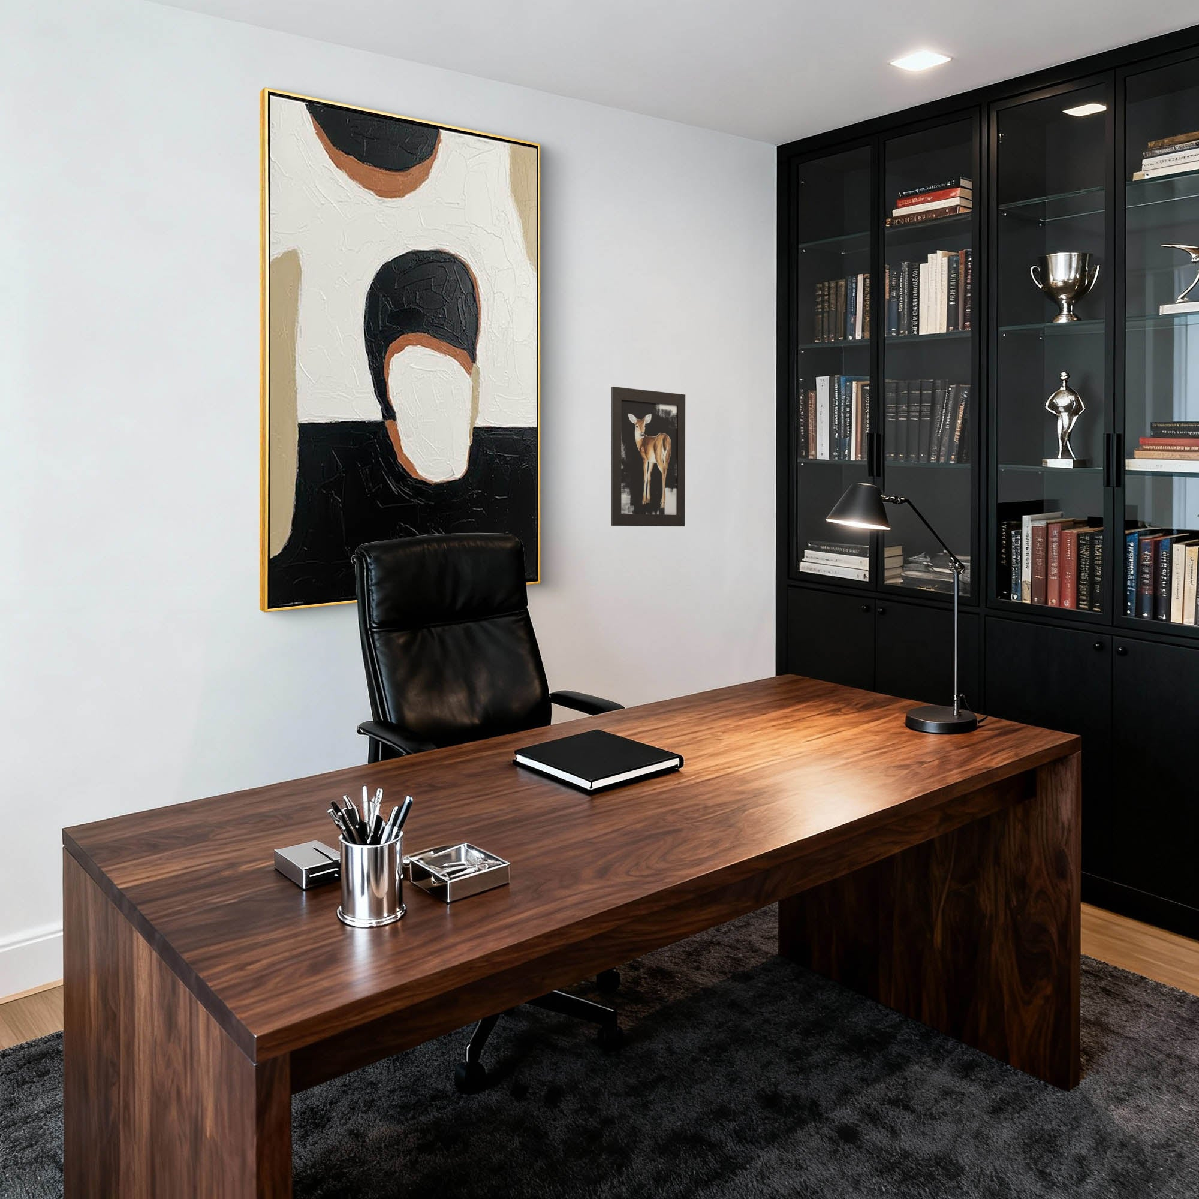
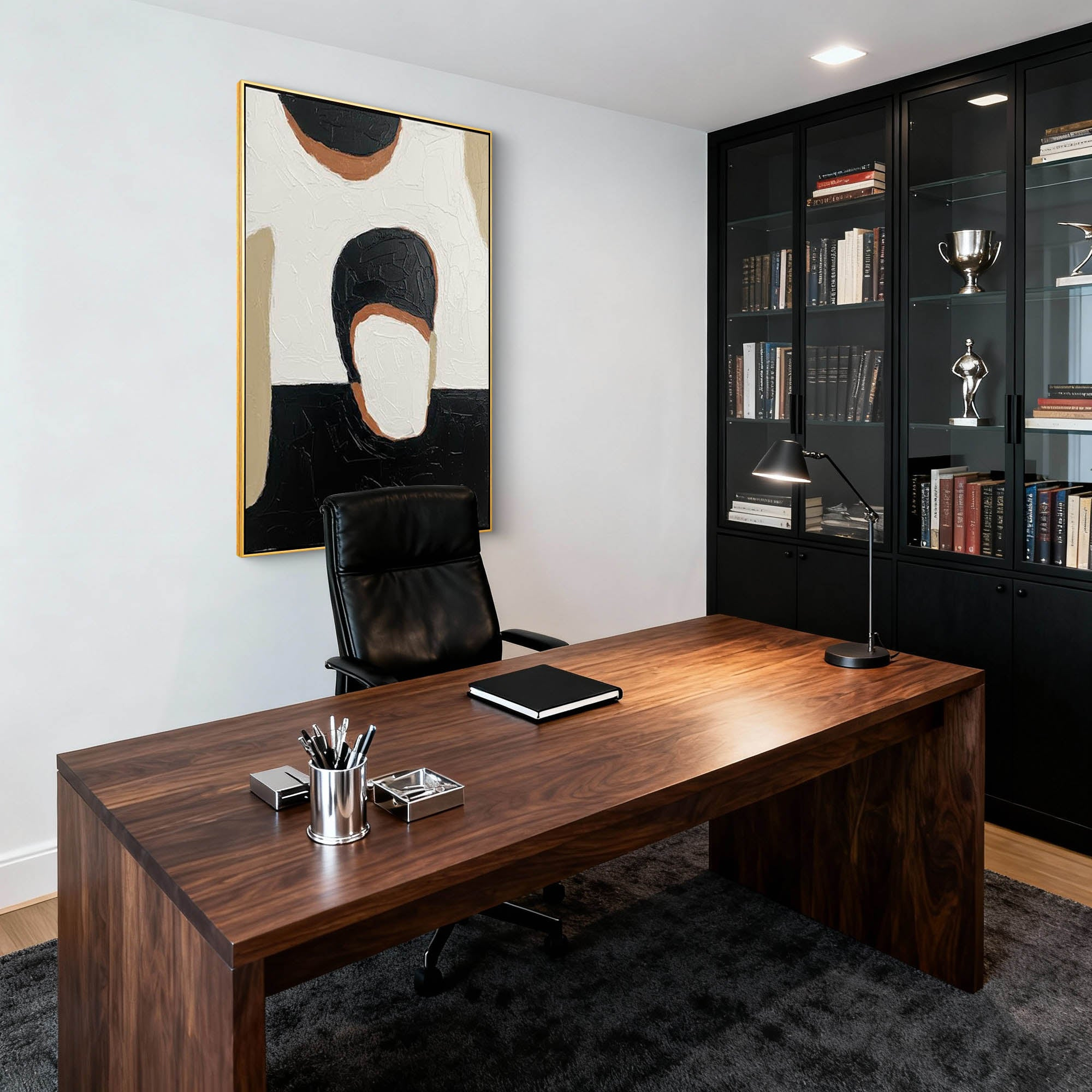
- wall art (649, 459)
